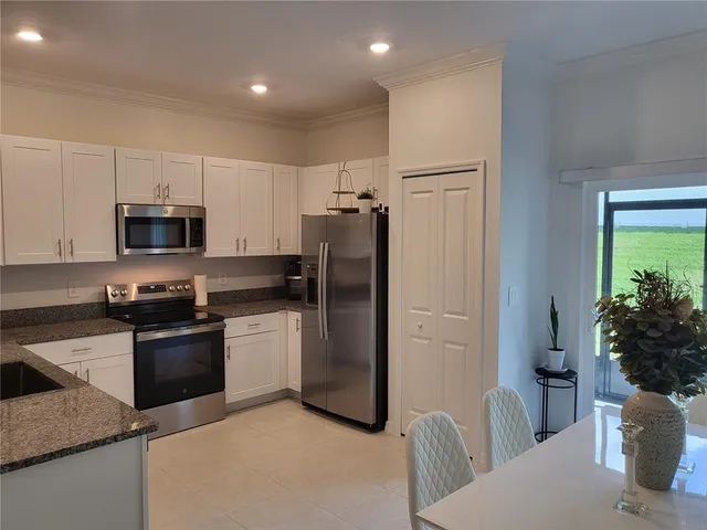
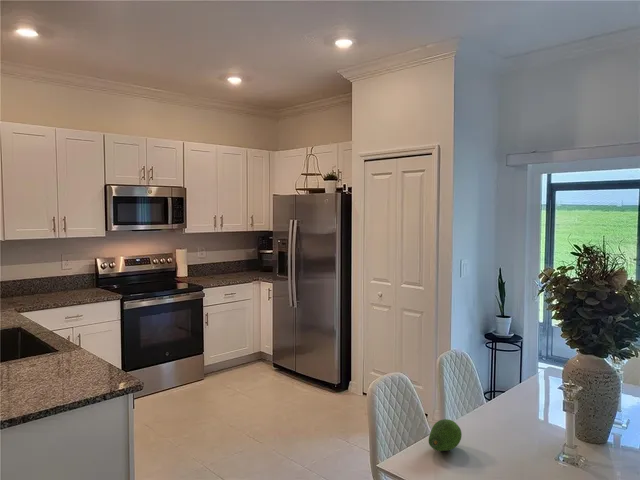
+ fruit (443, 435)
